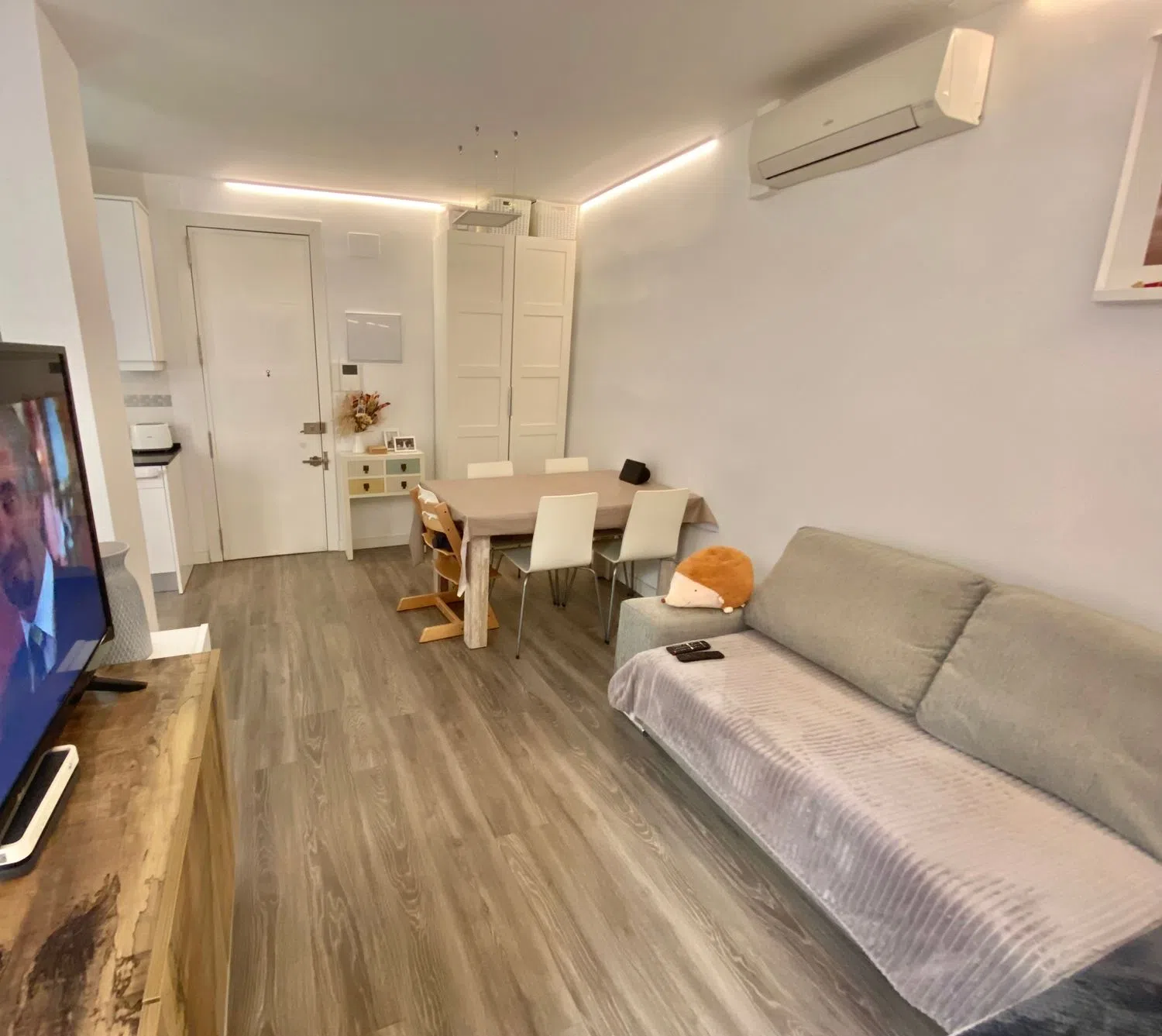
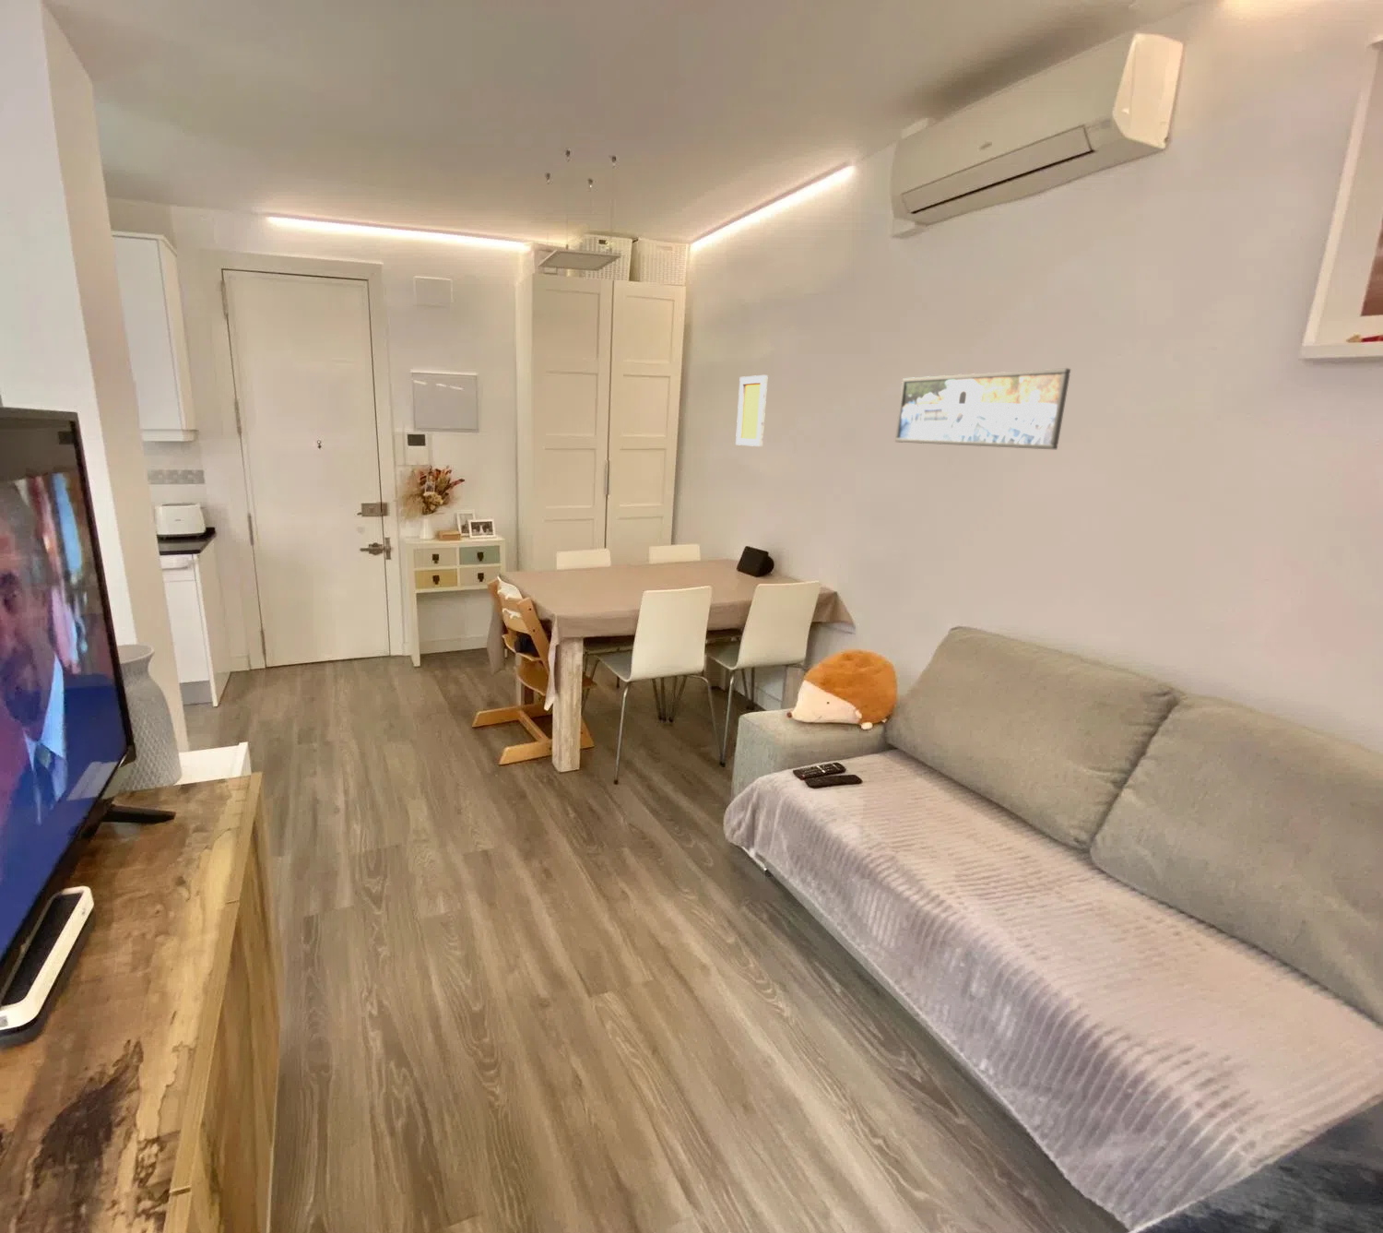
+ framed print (971, 409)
+ wall art (751, 412)
